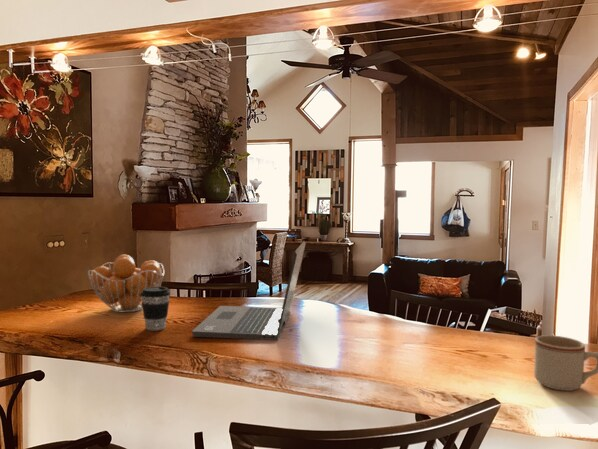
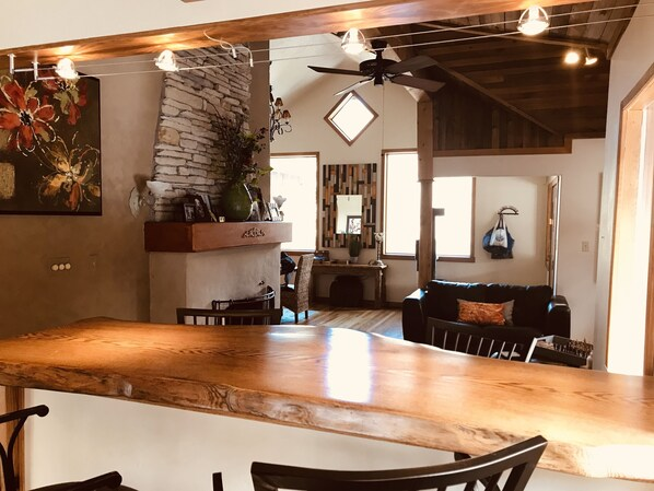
- coffee cup (155, 308)
- fruit basket (127, 282)
- laptop (253, 307)
- mug (566, 364)
